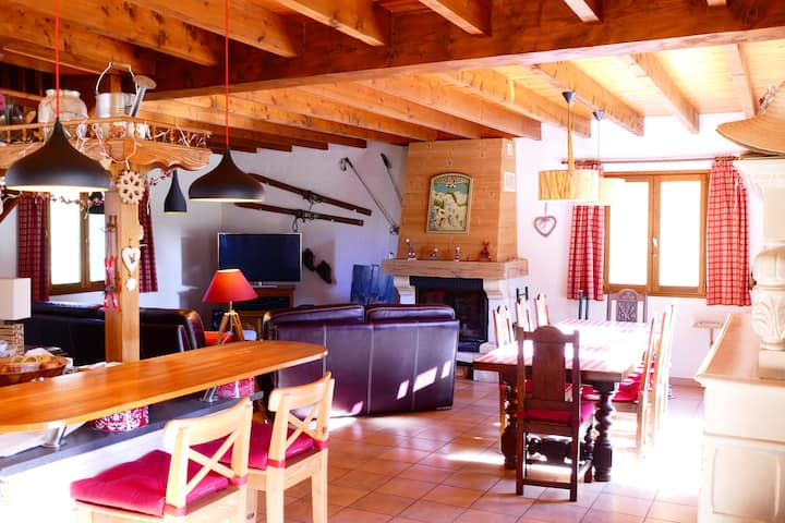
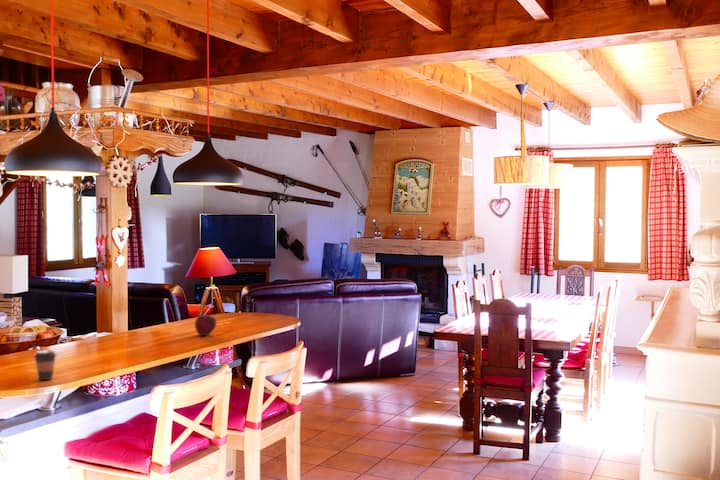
+ coffee cup (45, 365)
+ fruit (205, 324)
